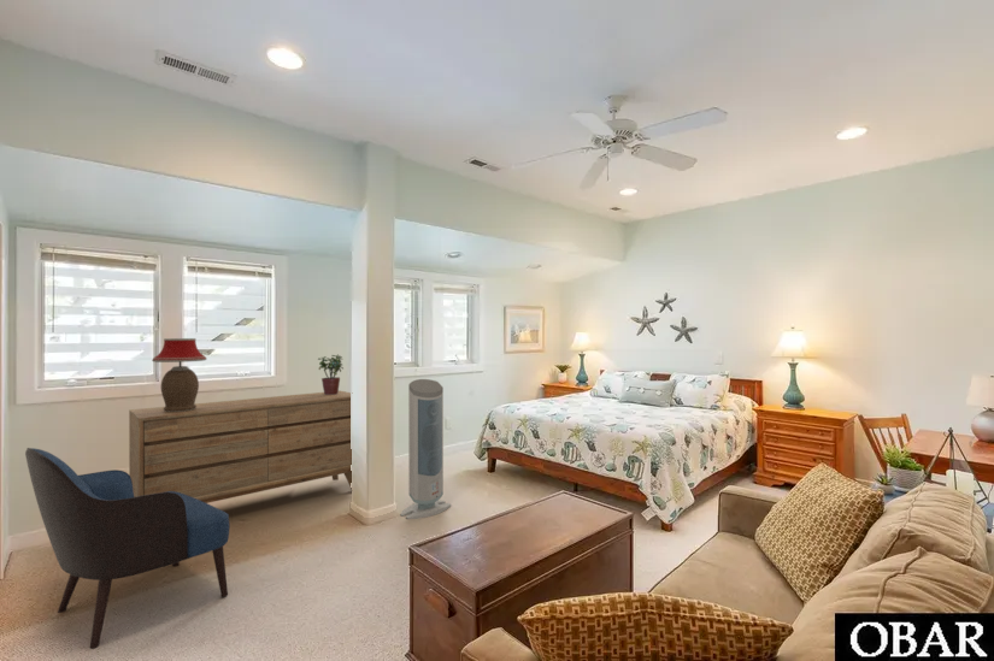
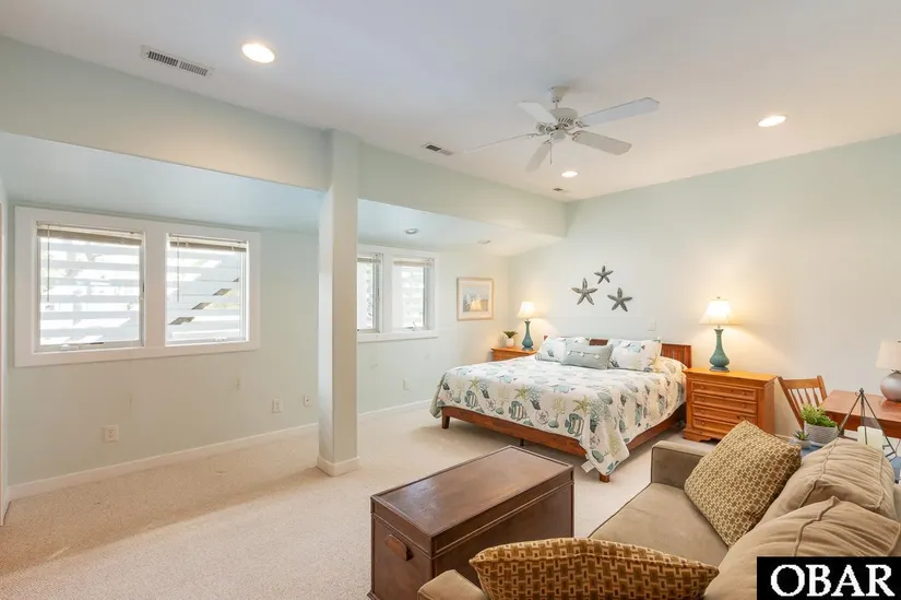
- table lamp (180, 373)
- dresser (258, 453)
- armchair (128, 521)
- potted plant (330, 373)
- air purifier (425, 444)
